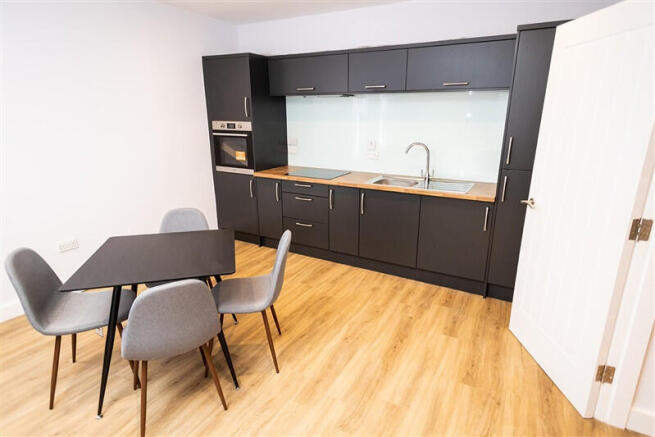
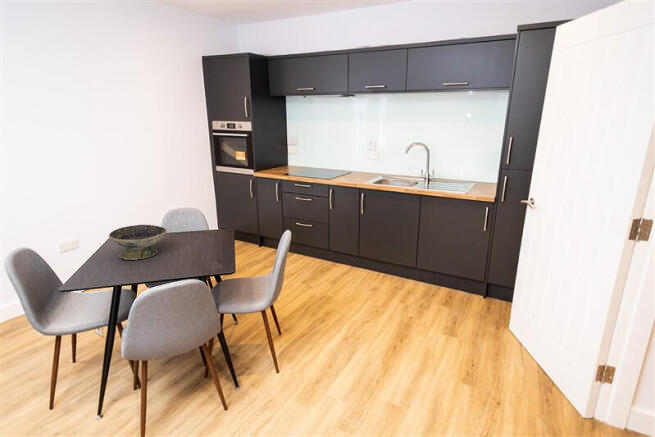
+ decorative bowl (139, 242)
